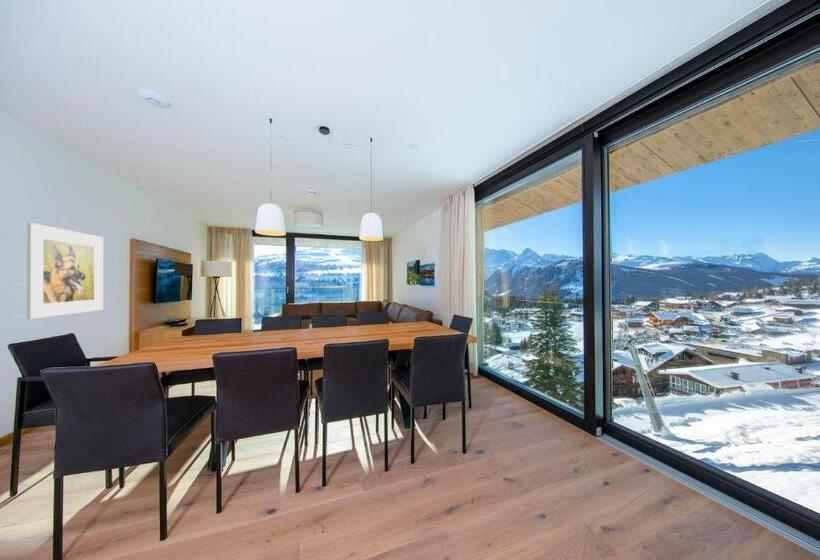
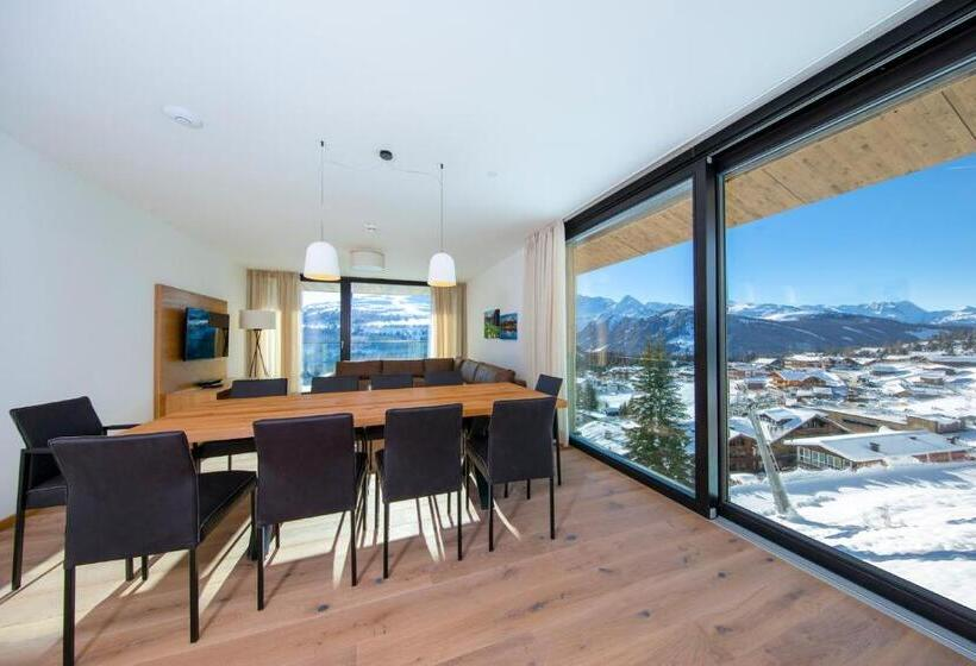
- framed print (70, 272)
